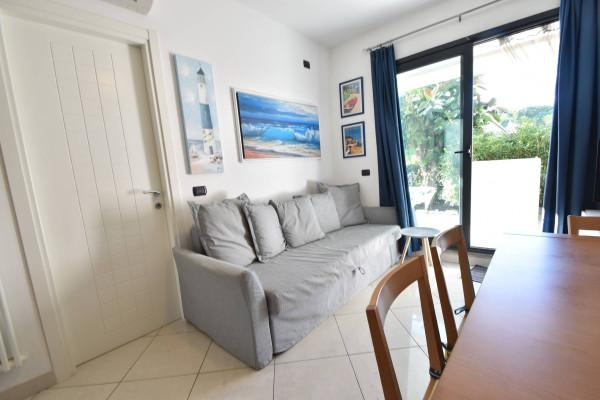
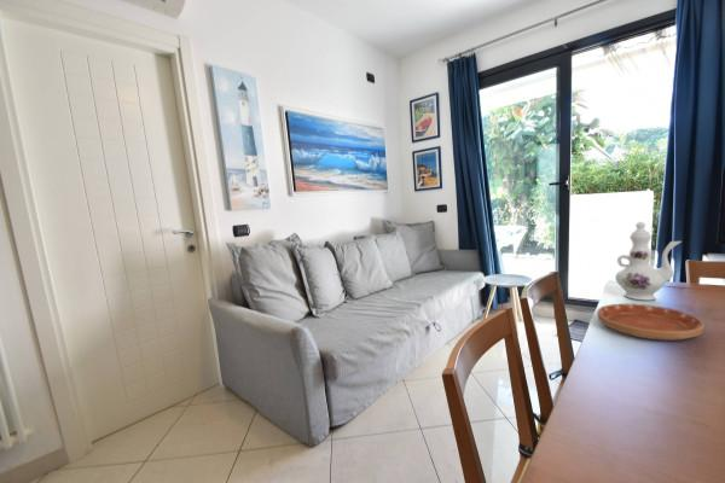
+ chinaware (646, 260)
+ saucer (645, 321)
